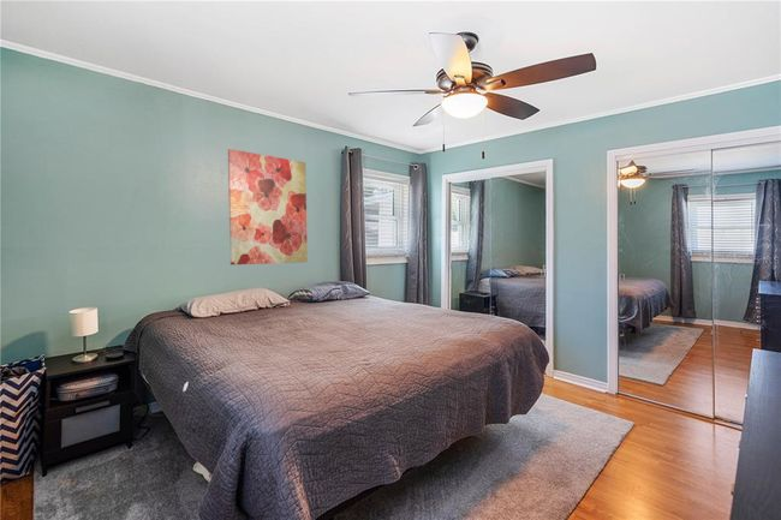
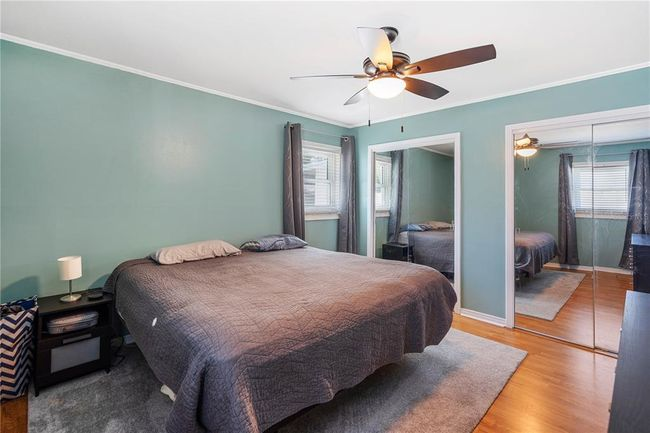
- wall art (270, 210)
